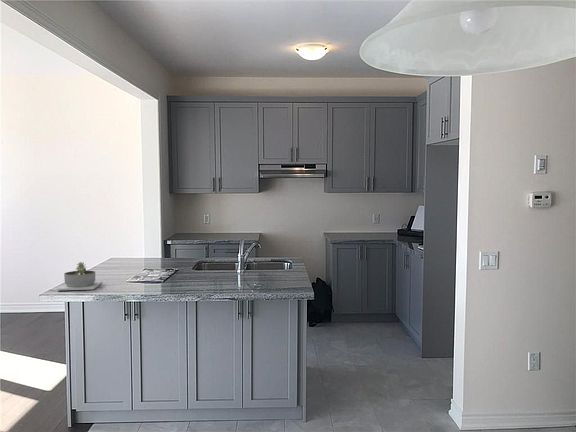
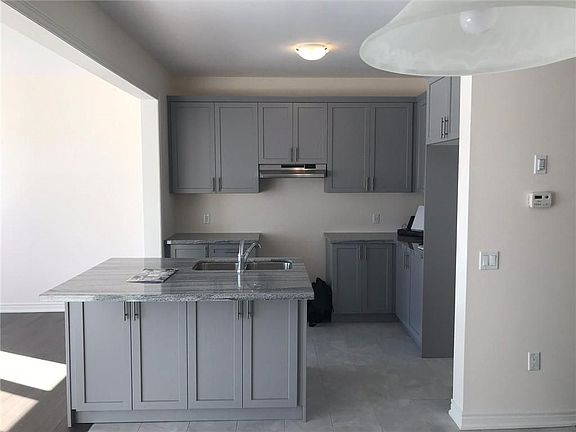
- succulent planter (80, 274)
